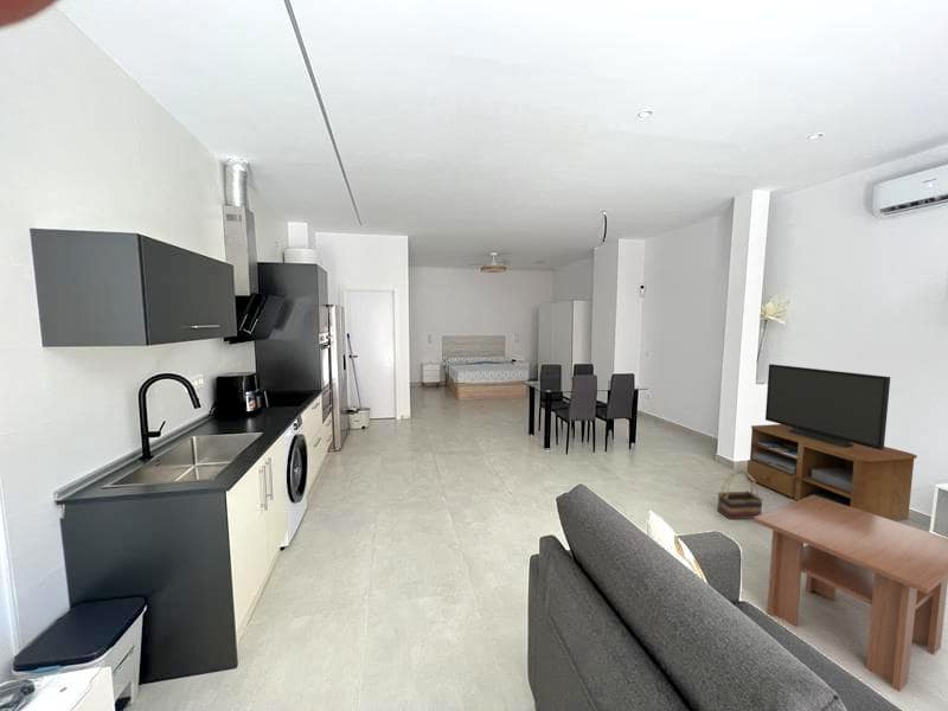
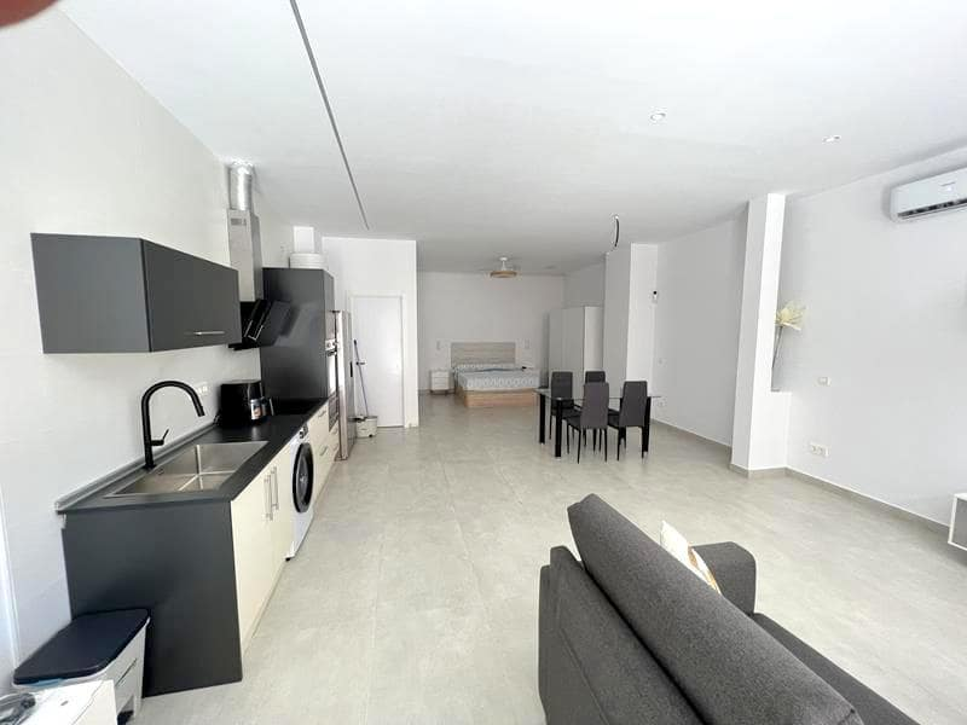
- coffee table (853, 581)
- basket (739, 493)
- tv stand (820, 434)
